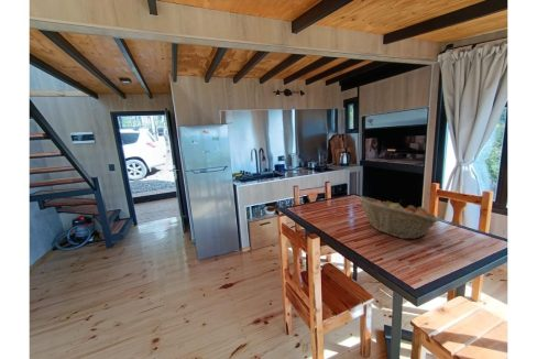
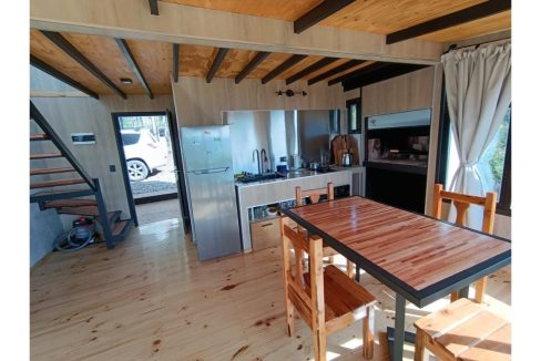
- fruit basket (393, 213)
